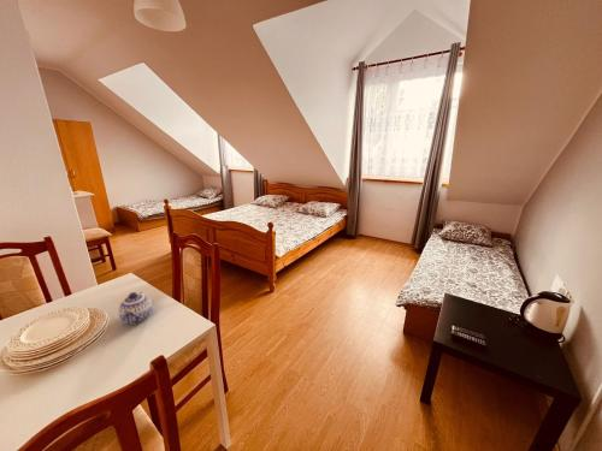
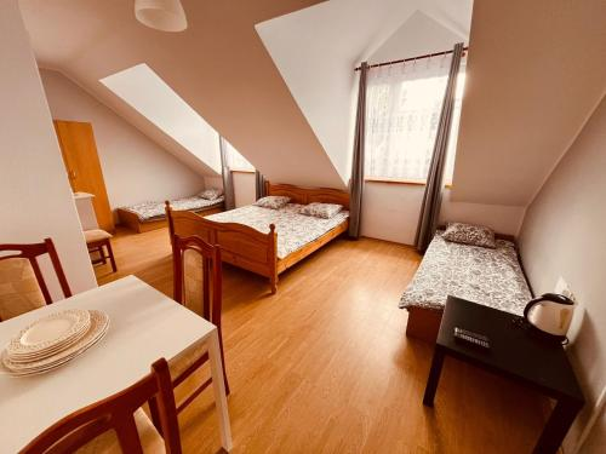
- teapot (135, 305)
